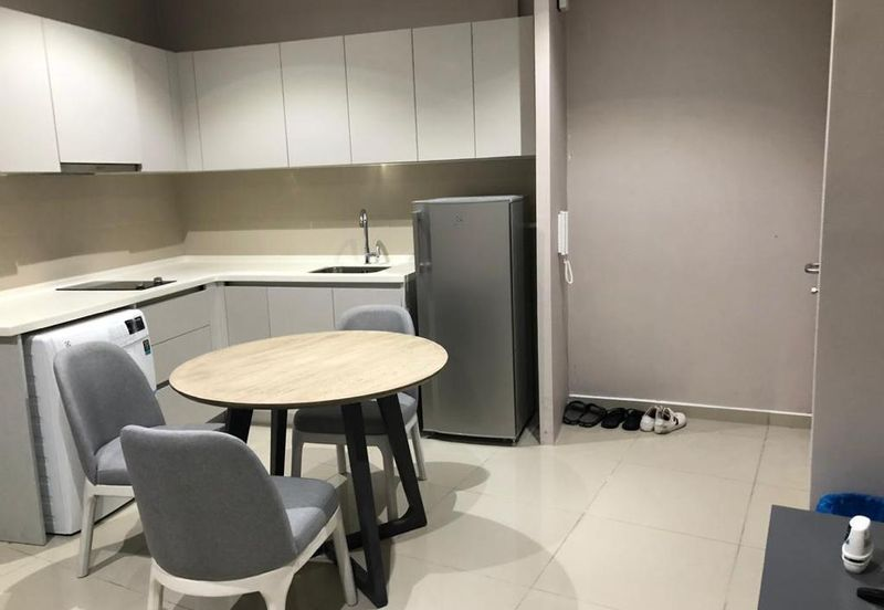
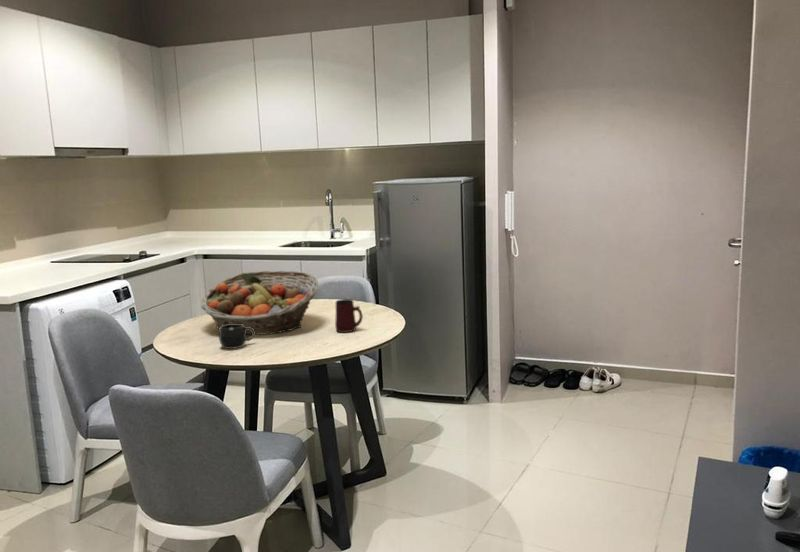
+ mug (235, 336)
+ fruit basket (260, 301)
+ mug (348, 315)
